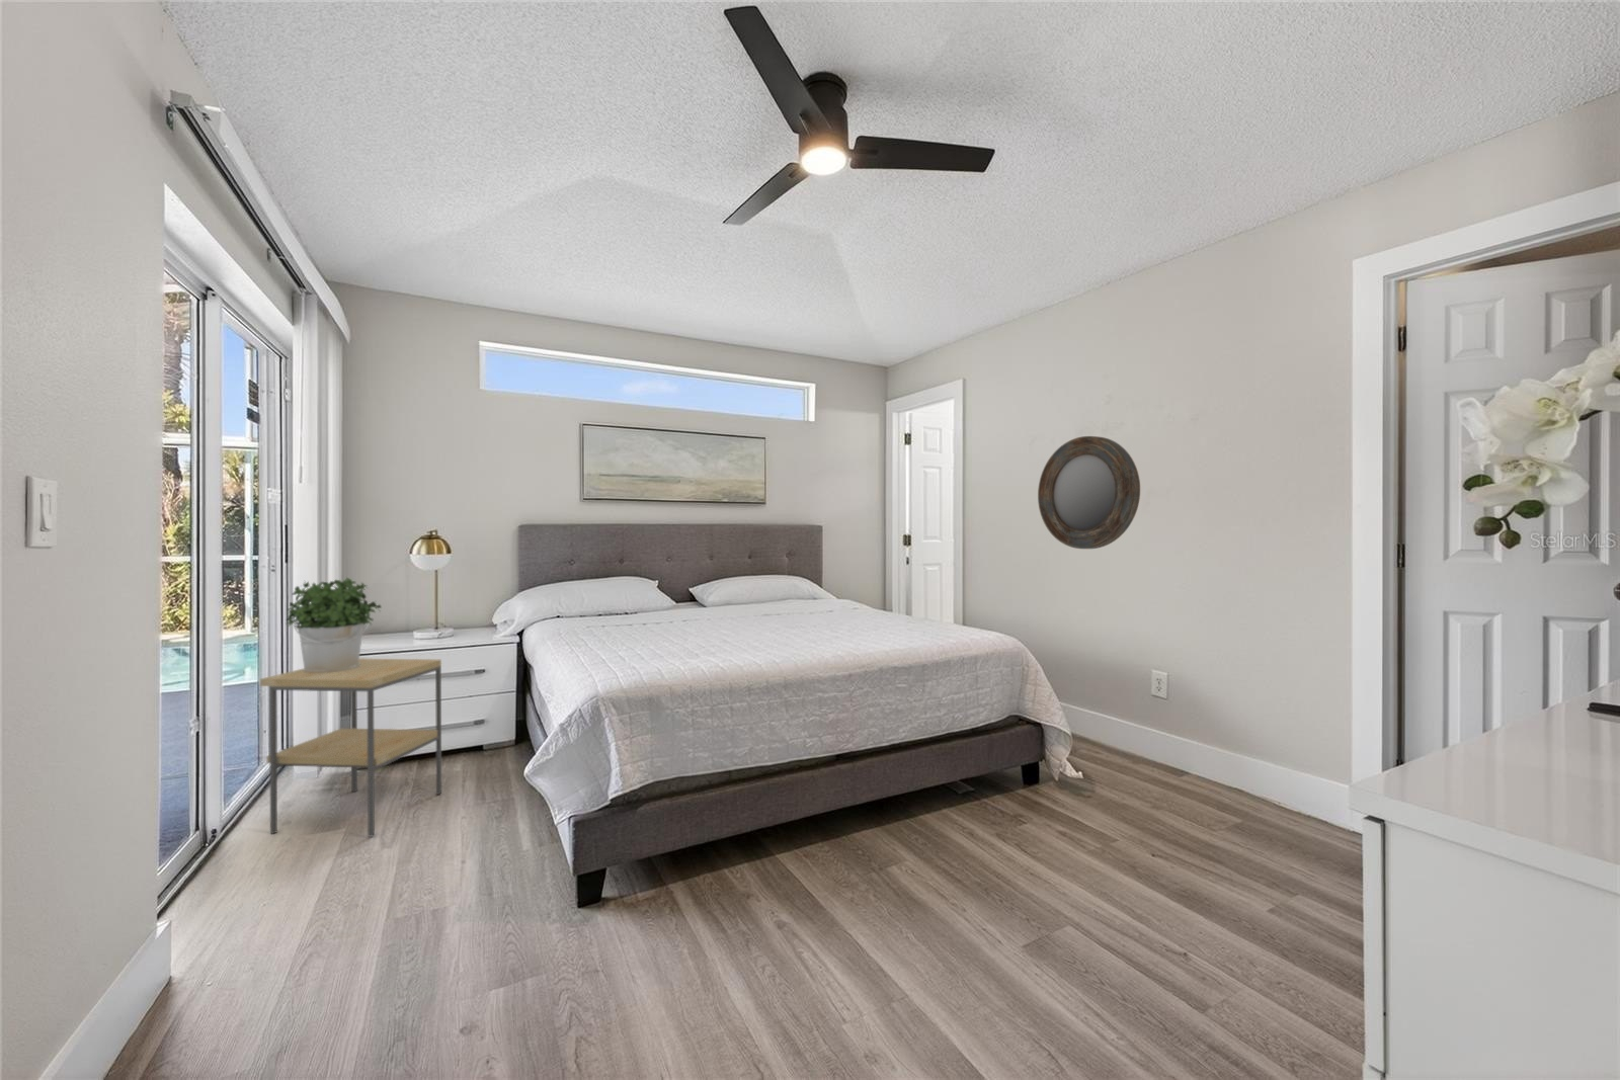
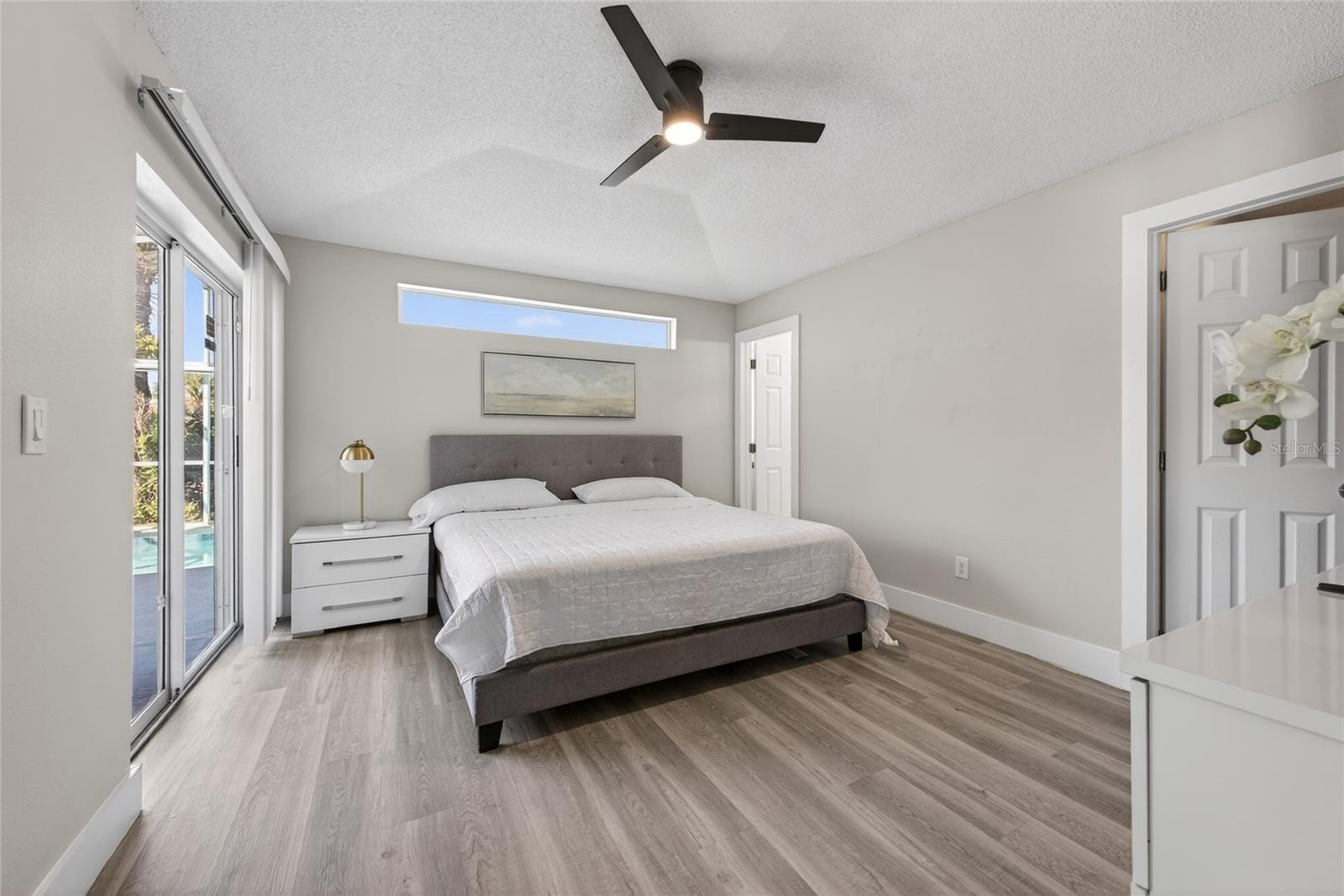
- potted plant (335, 622)
- side table (358, 740)
- home mirror (1085, 492)
